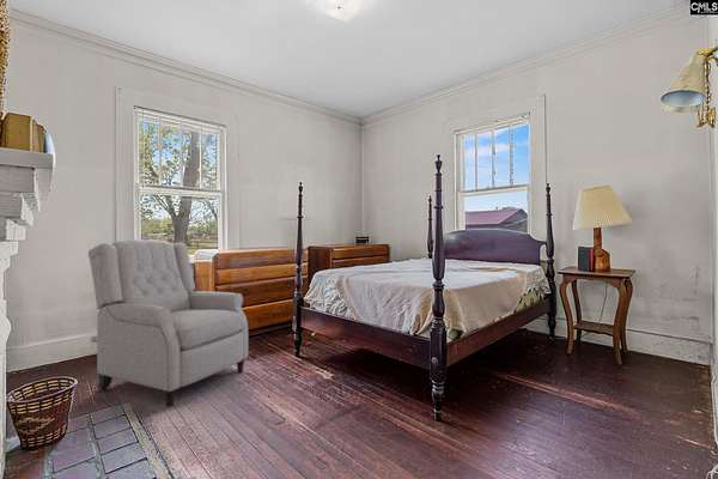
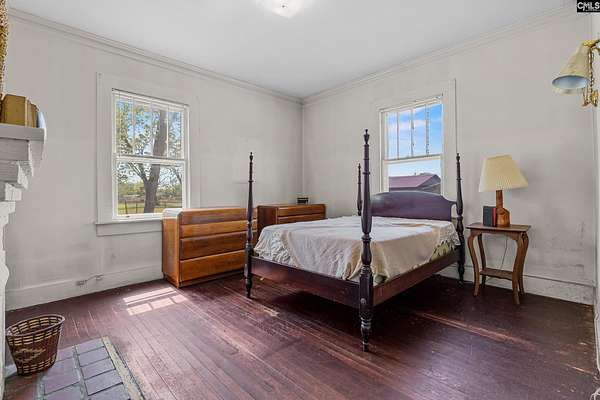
- chair (174, 309)
